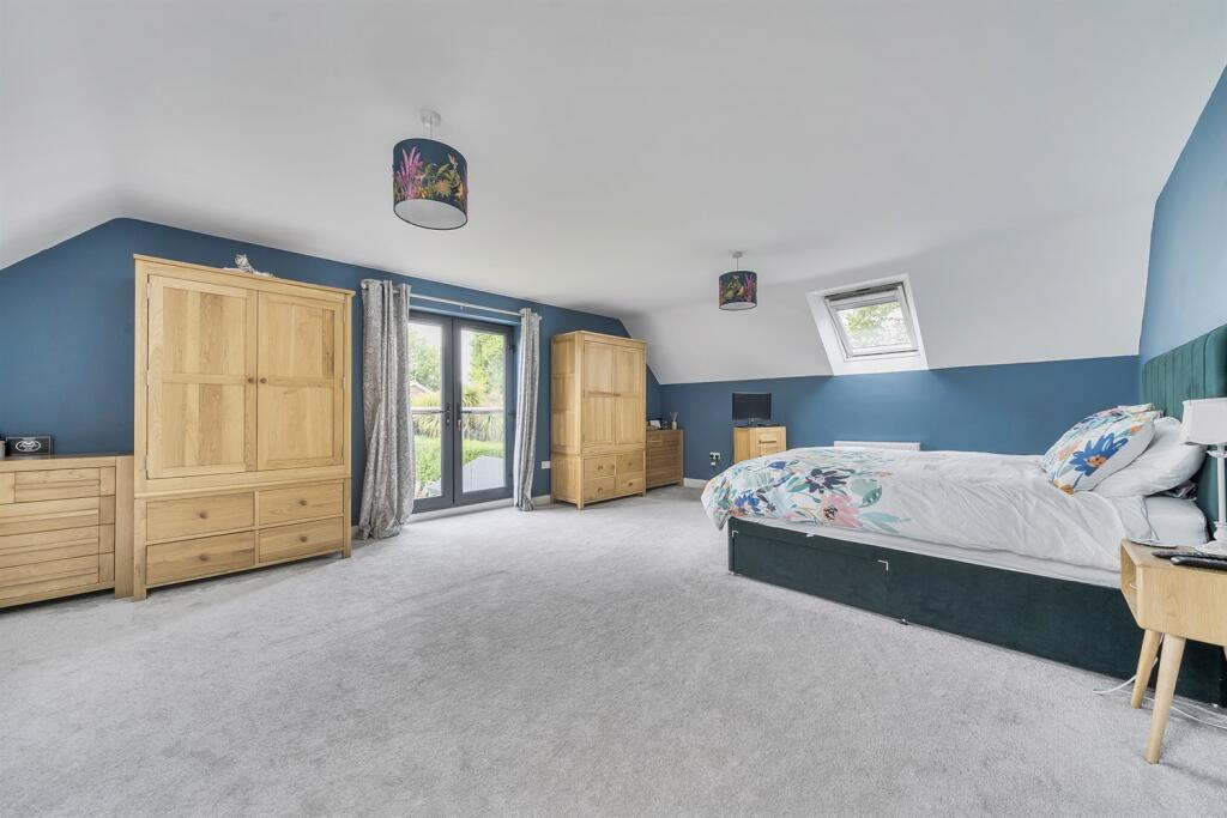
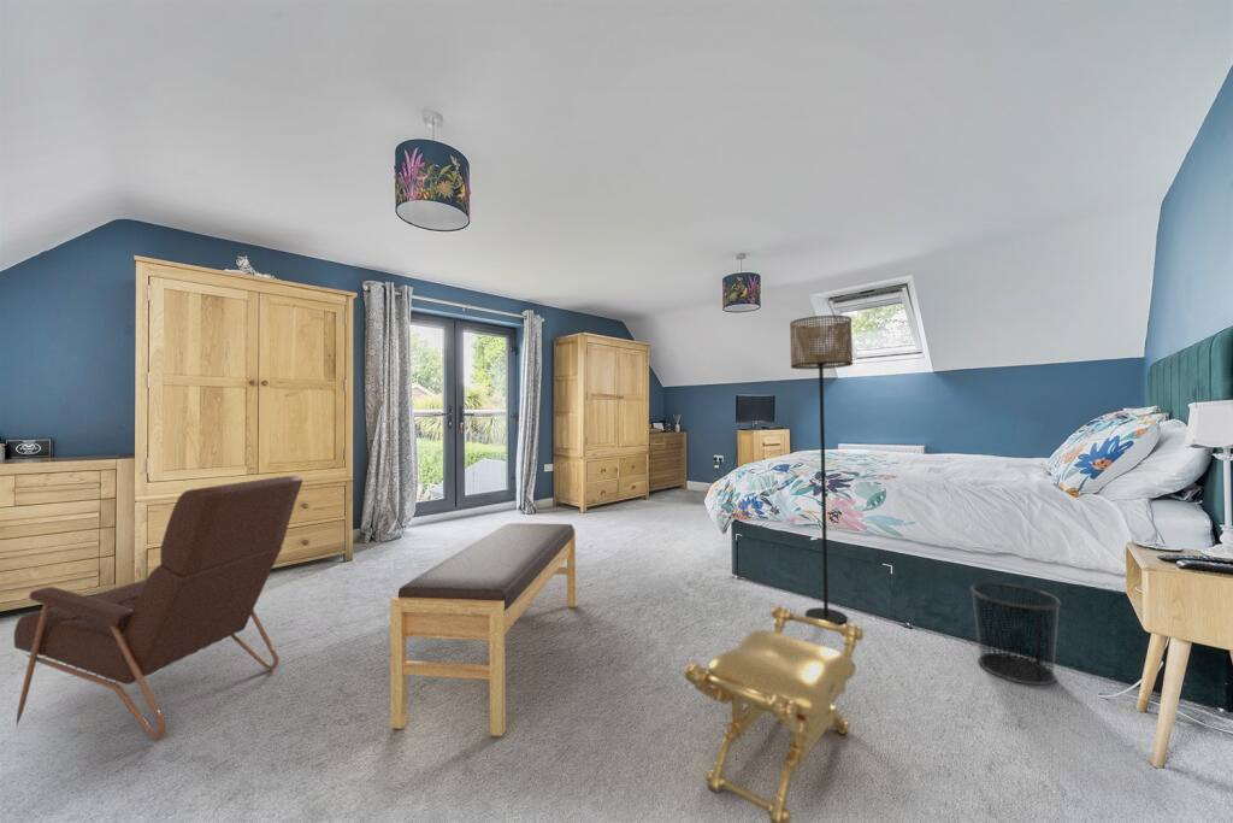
+ waste bin (1014, 631)
+ stool (781, 699)
+ bench (506, 599)
+ floor lamp (822, 468)
+ armchair (170, 588)
